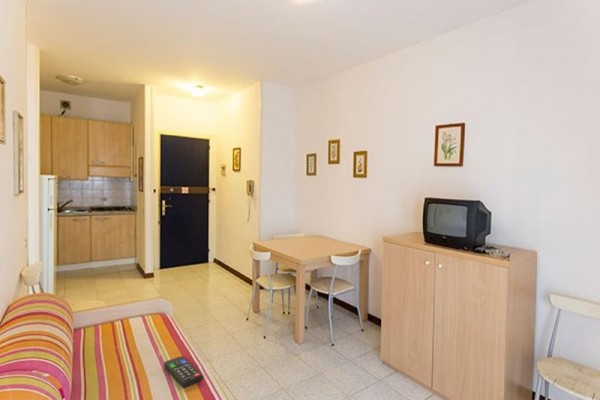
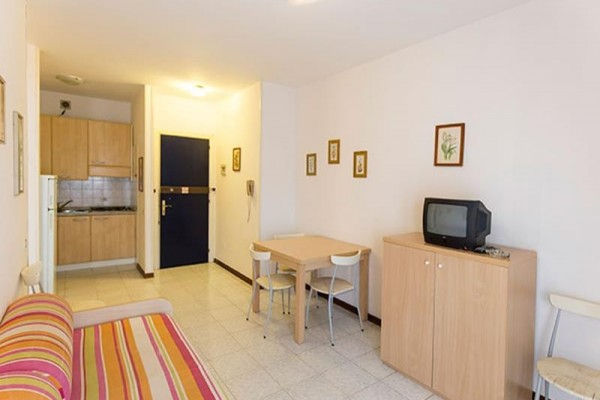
- remote control (182, 370)
